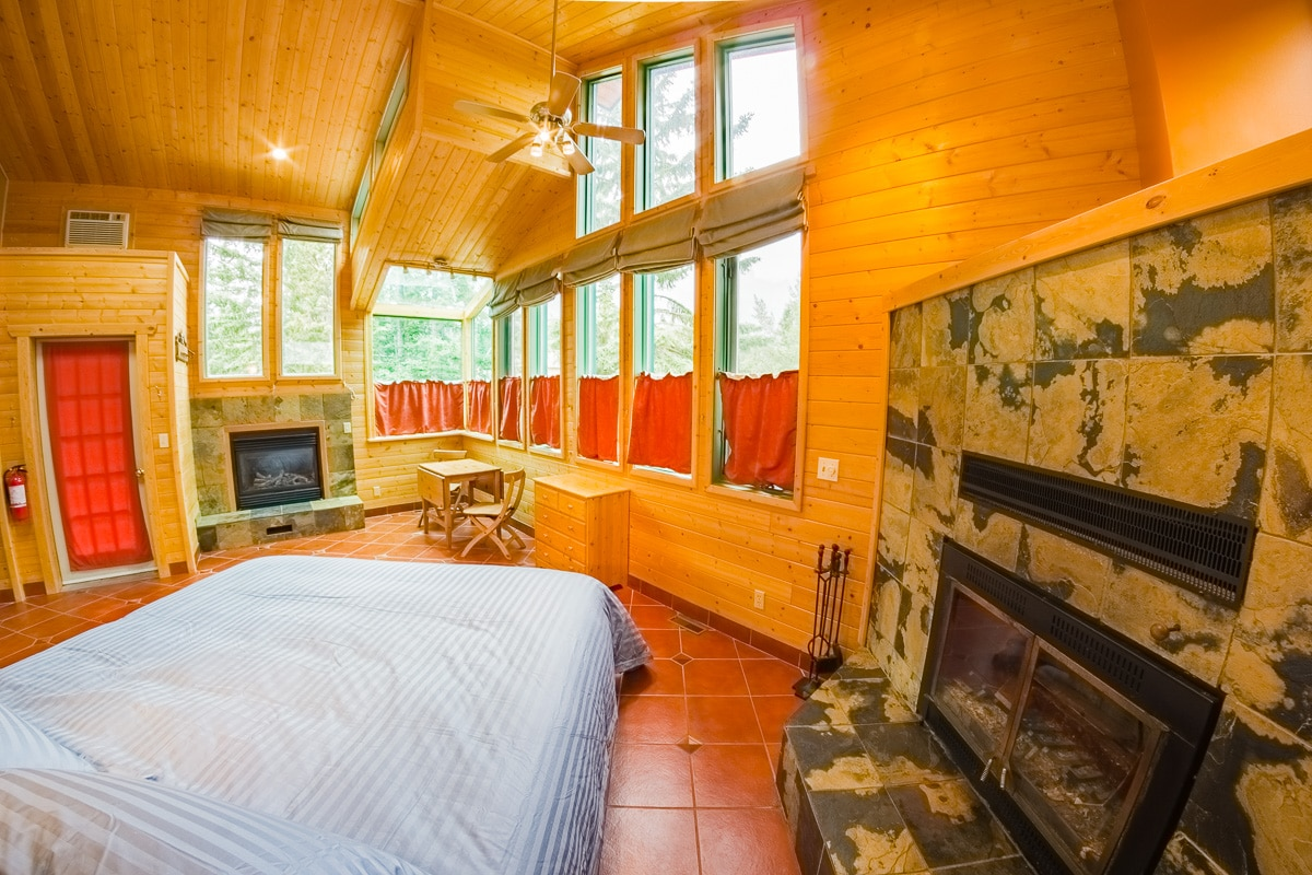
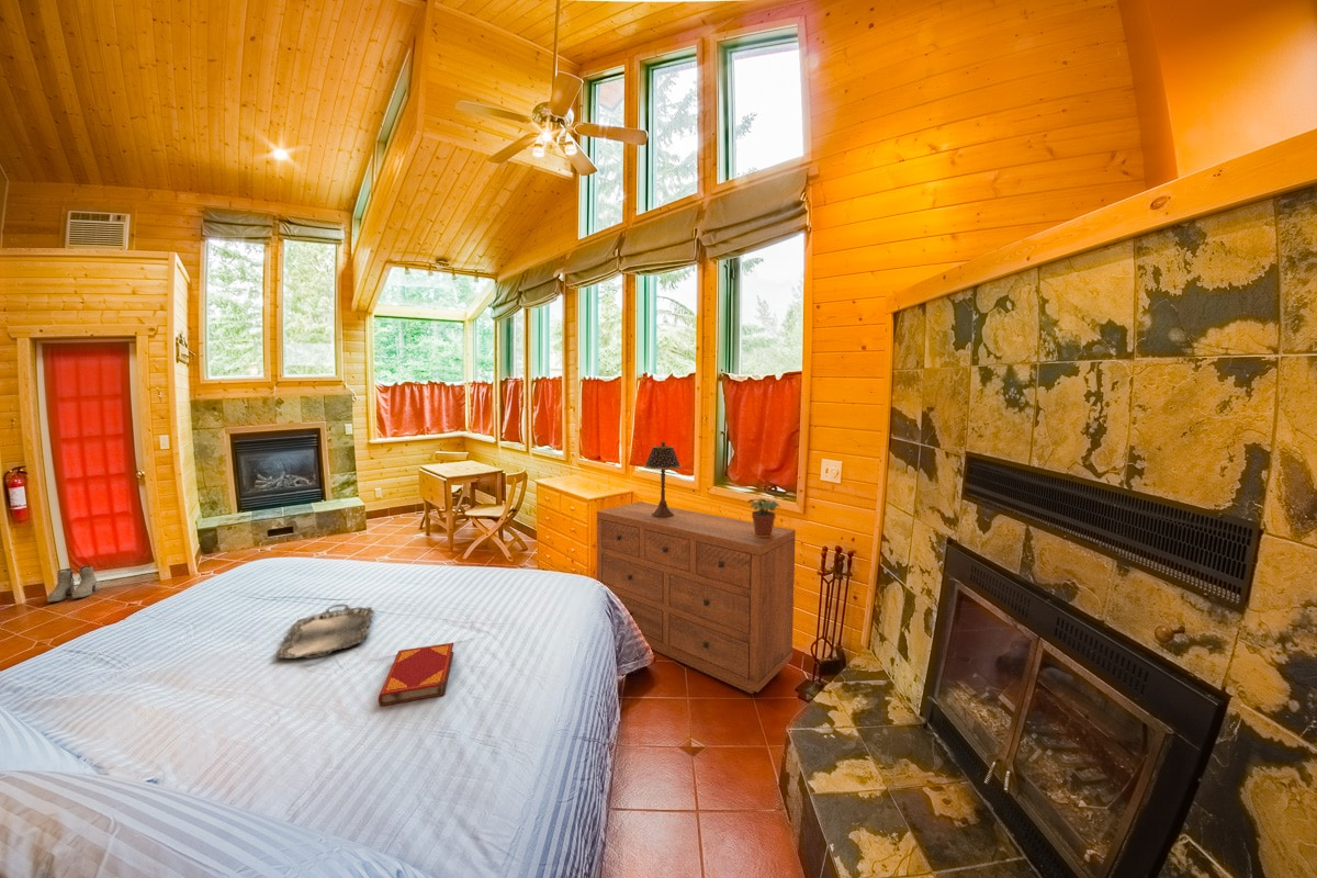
+ serving tray (329, 630)
+ potted plant (762, 517)
+ dresser (686, 582)
+ boots (72, 583)
+ table lamp (662, 477)
+ hardback book (419, 671)
